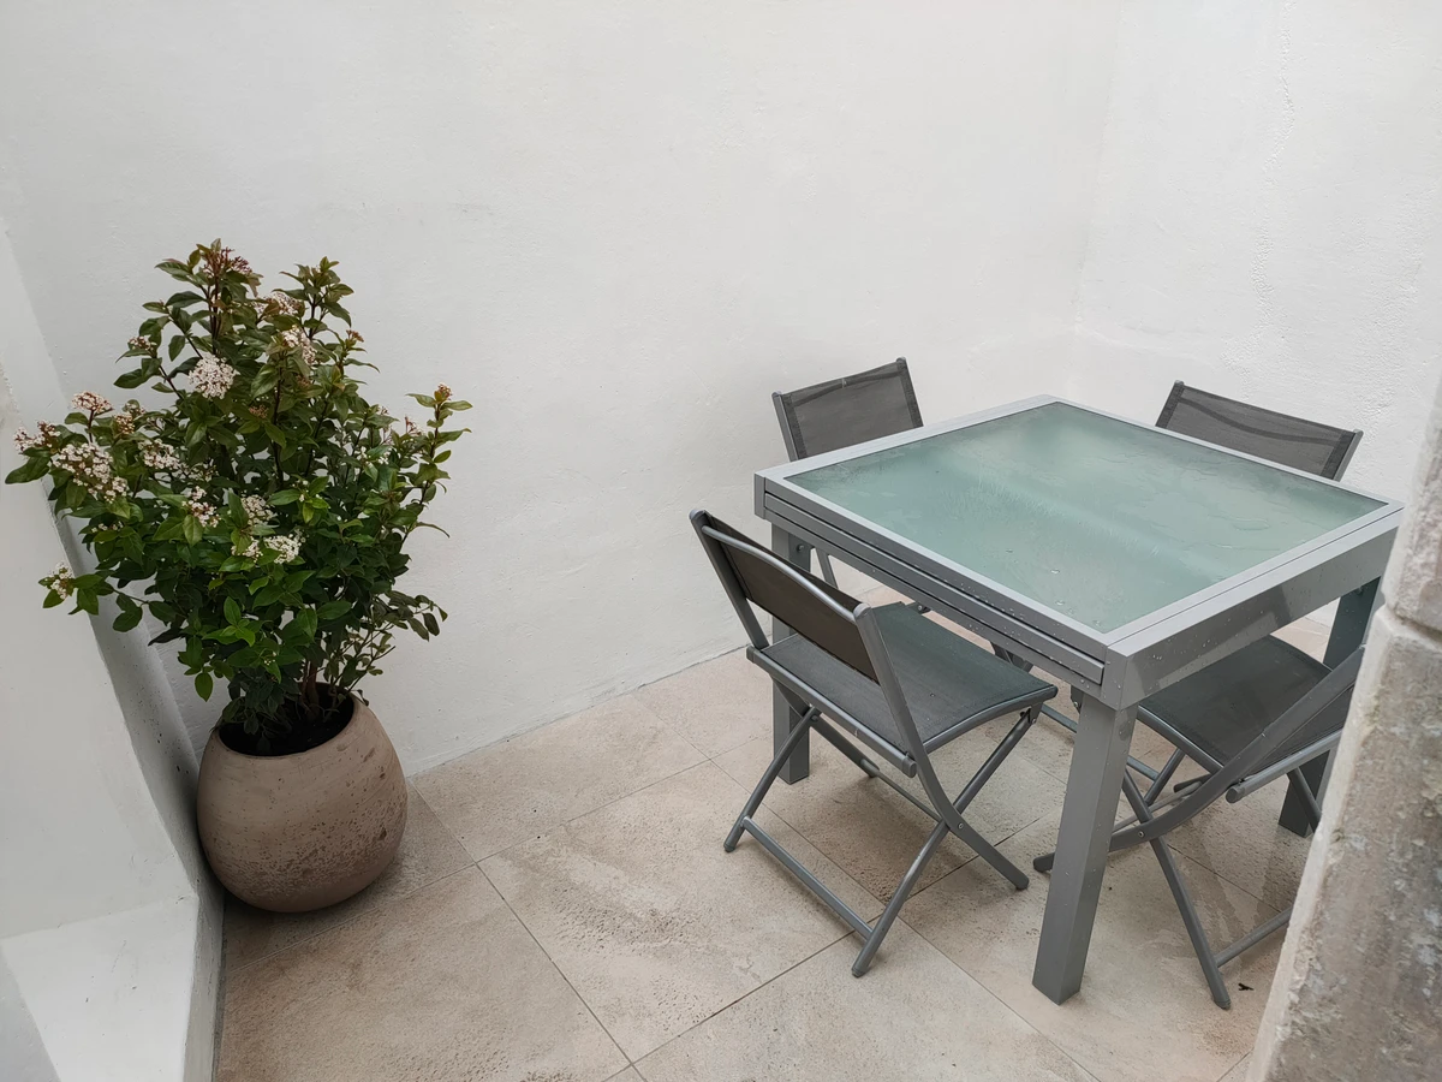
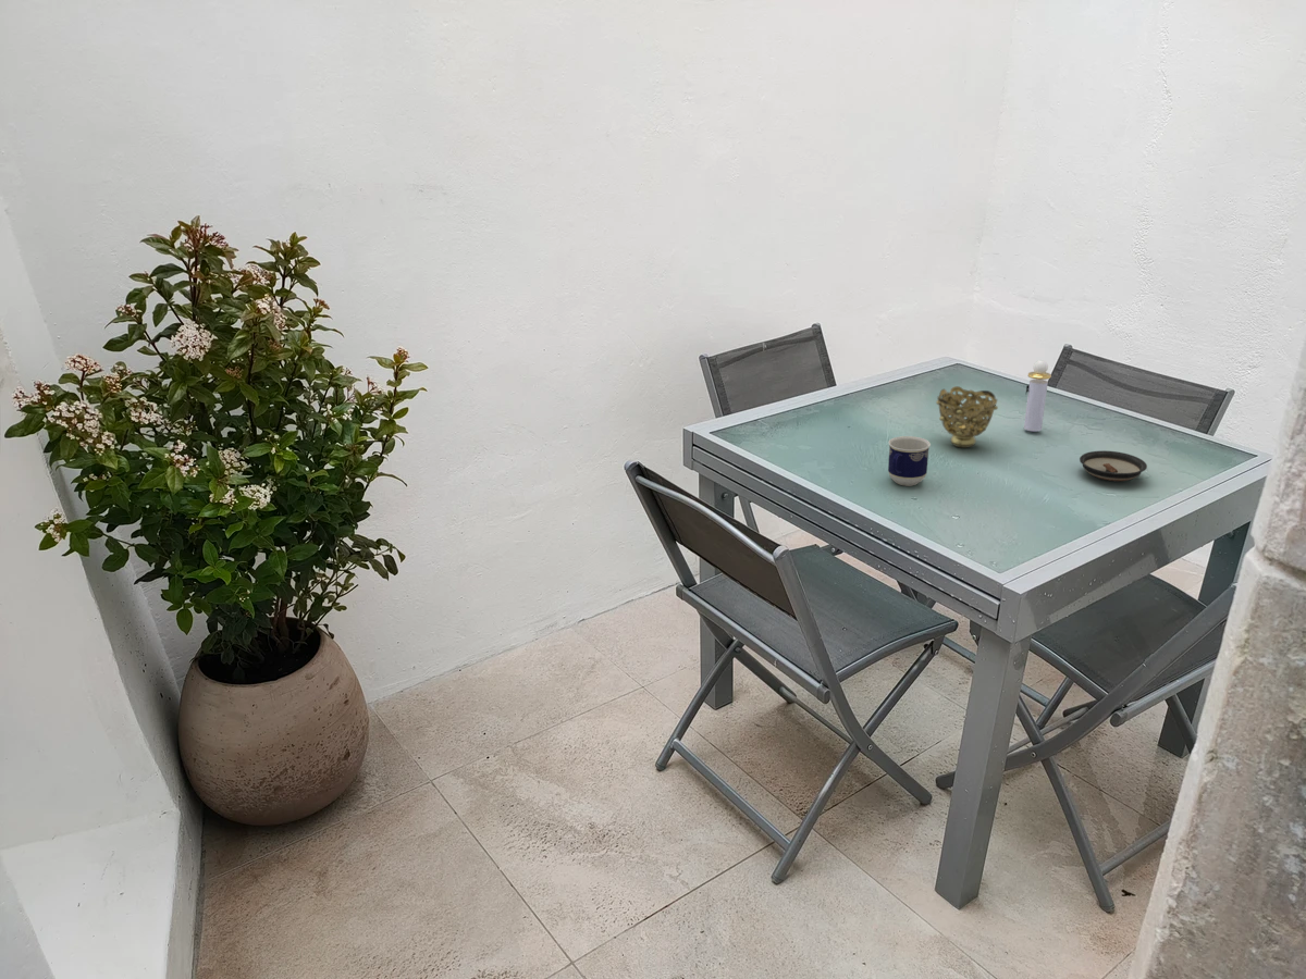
+ perfume bottle (1036, 396)
+ cup (904, 463)
+ saucer (1111, 468)
+ decorative bowl (964, 419)
